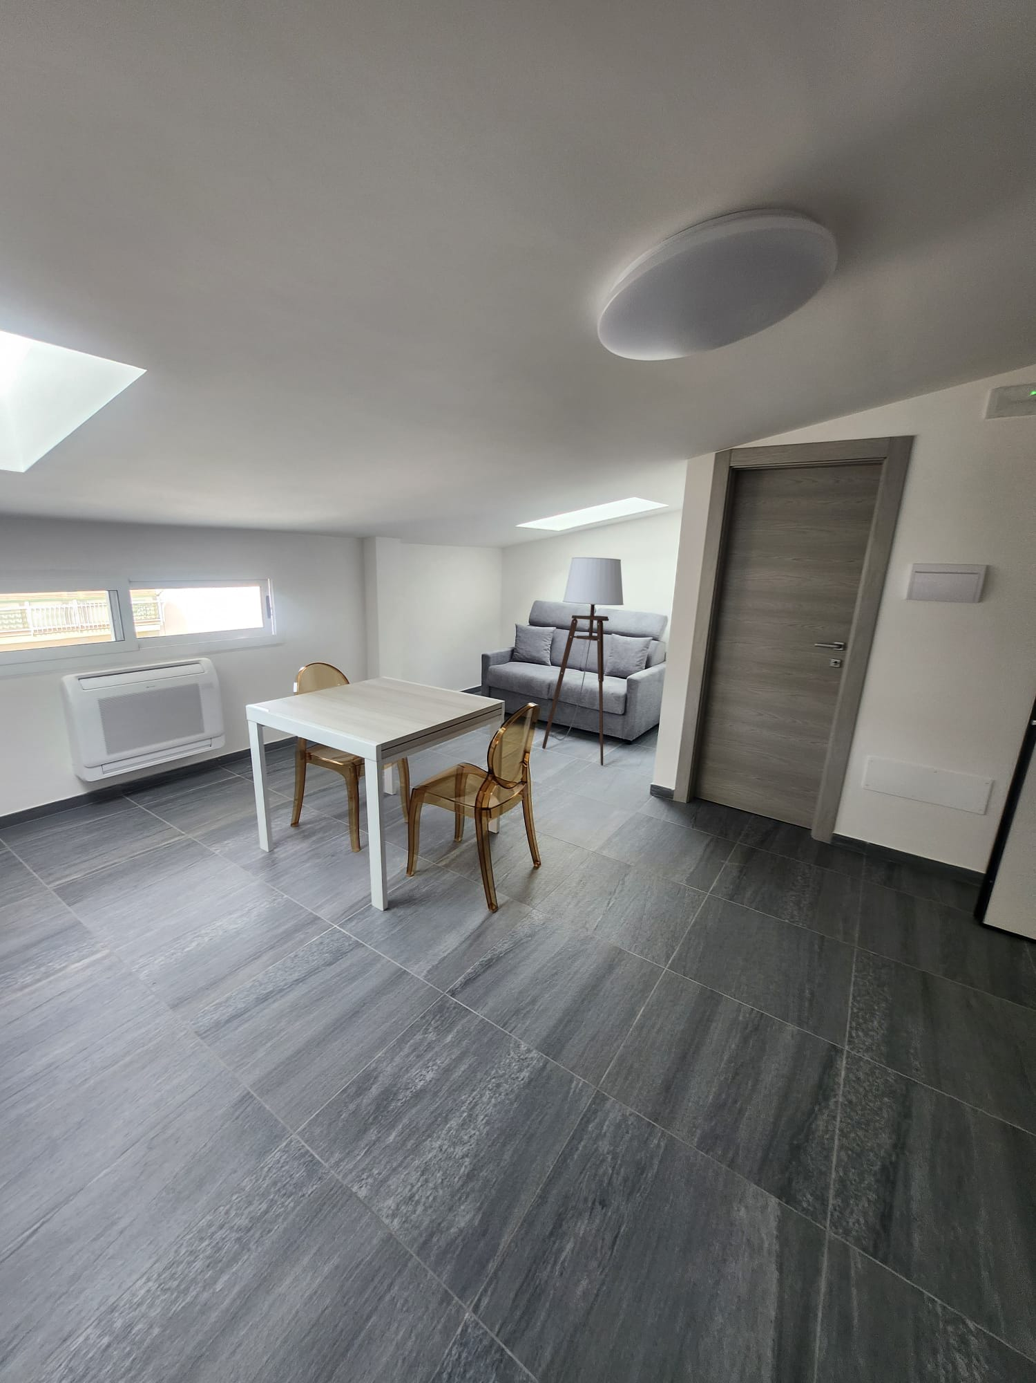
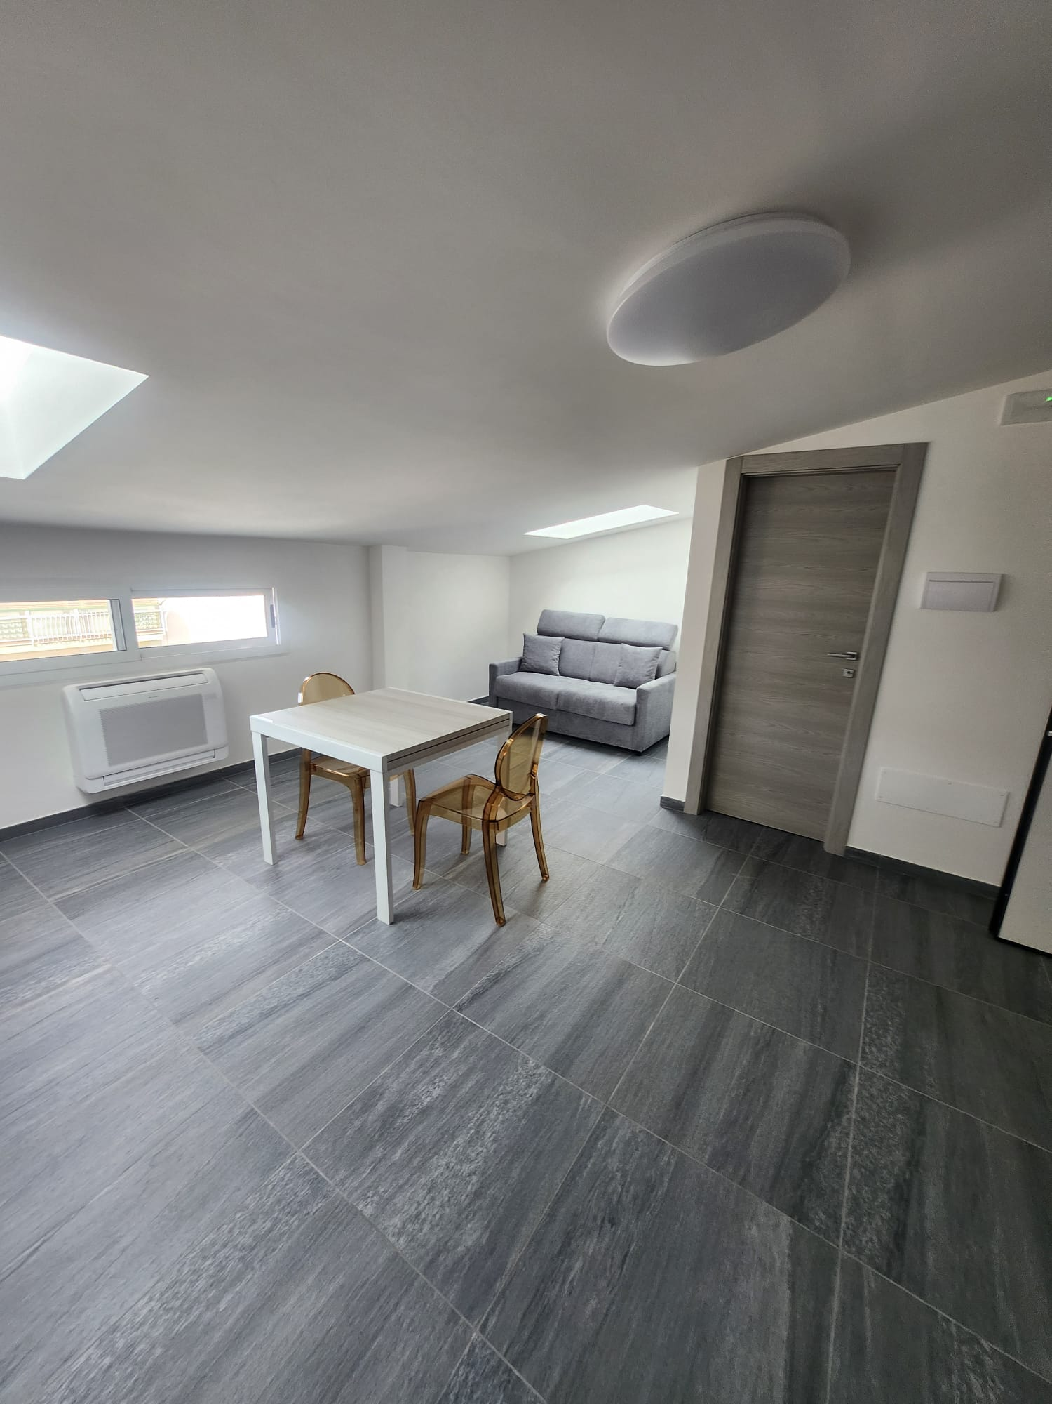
- floor lamp (587, 658)
